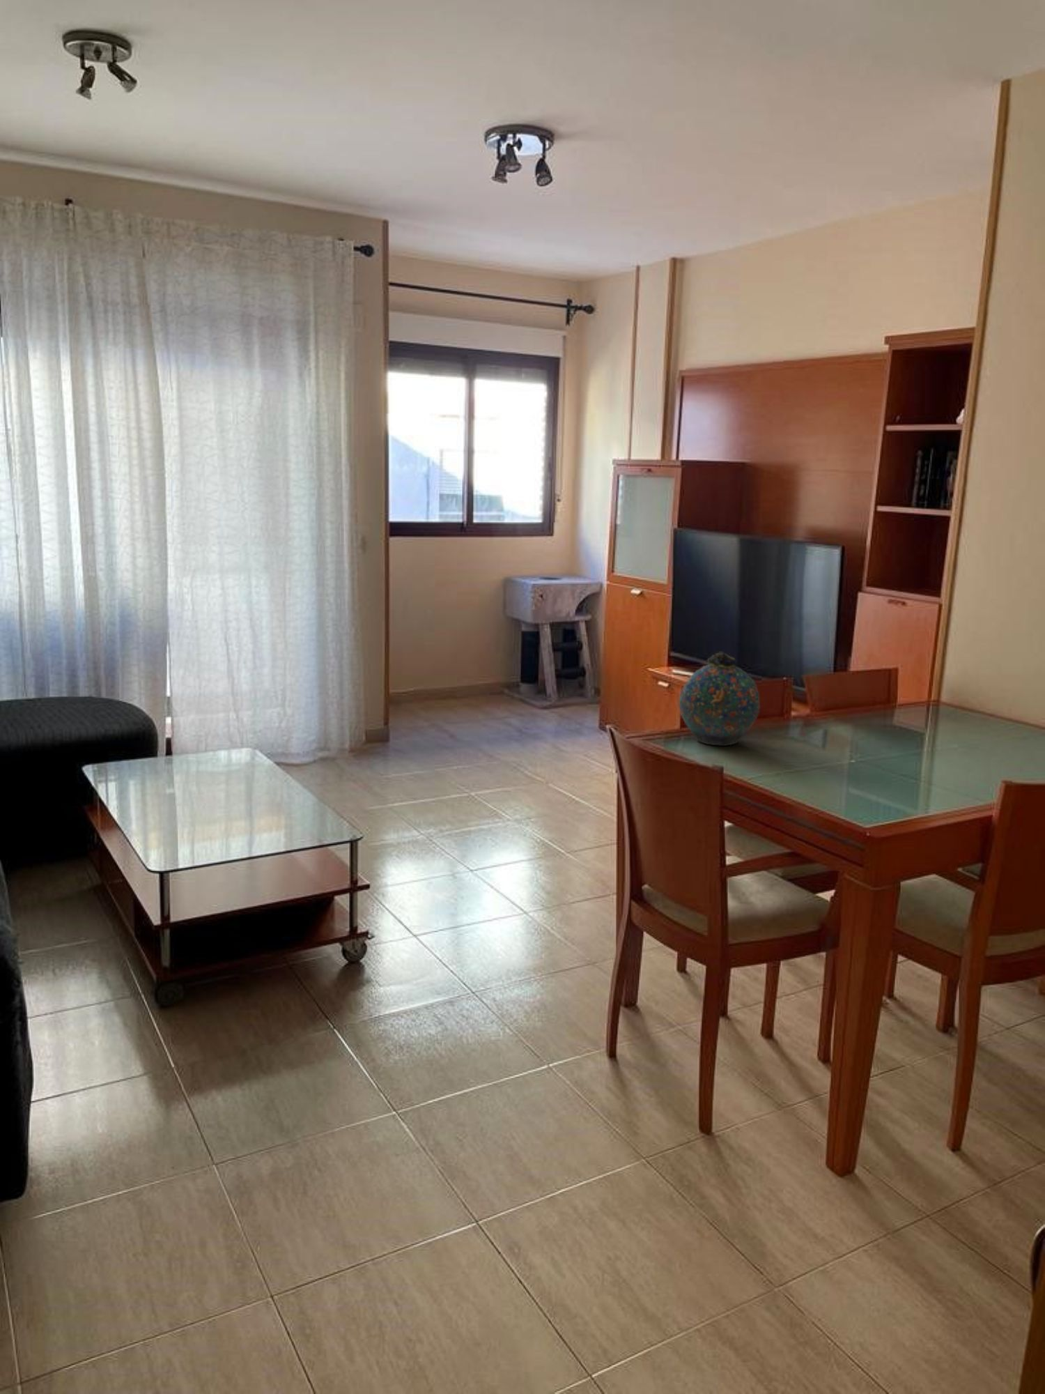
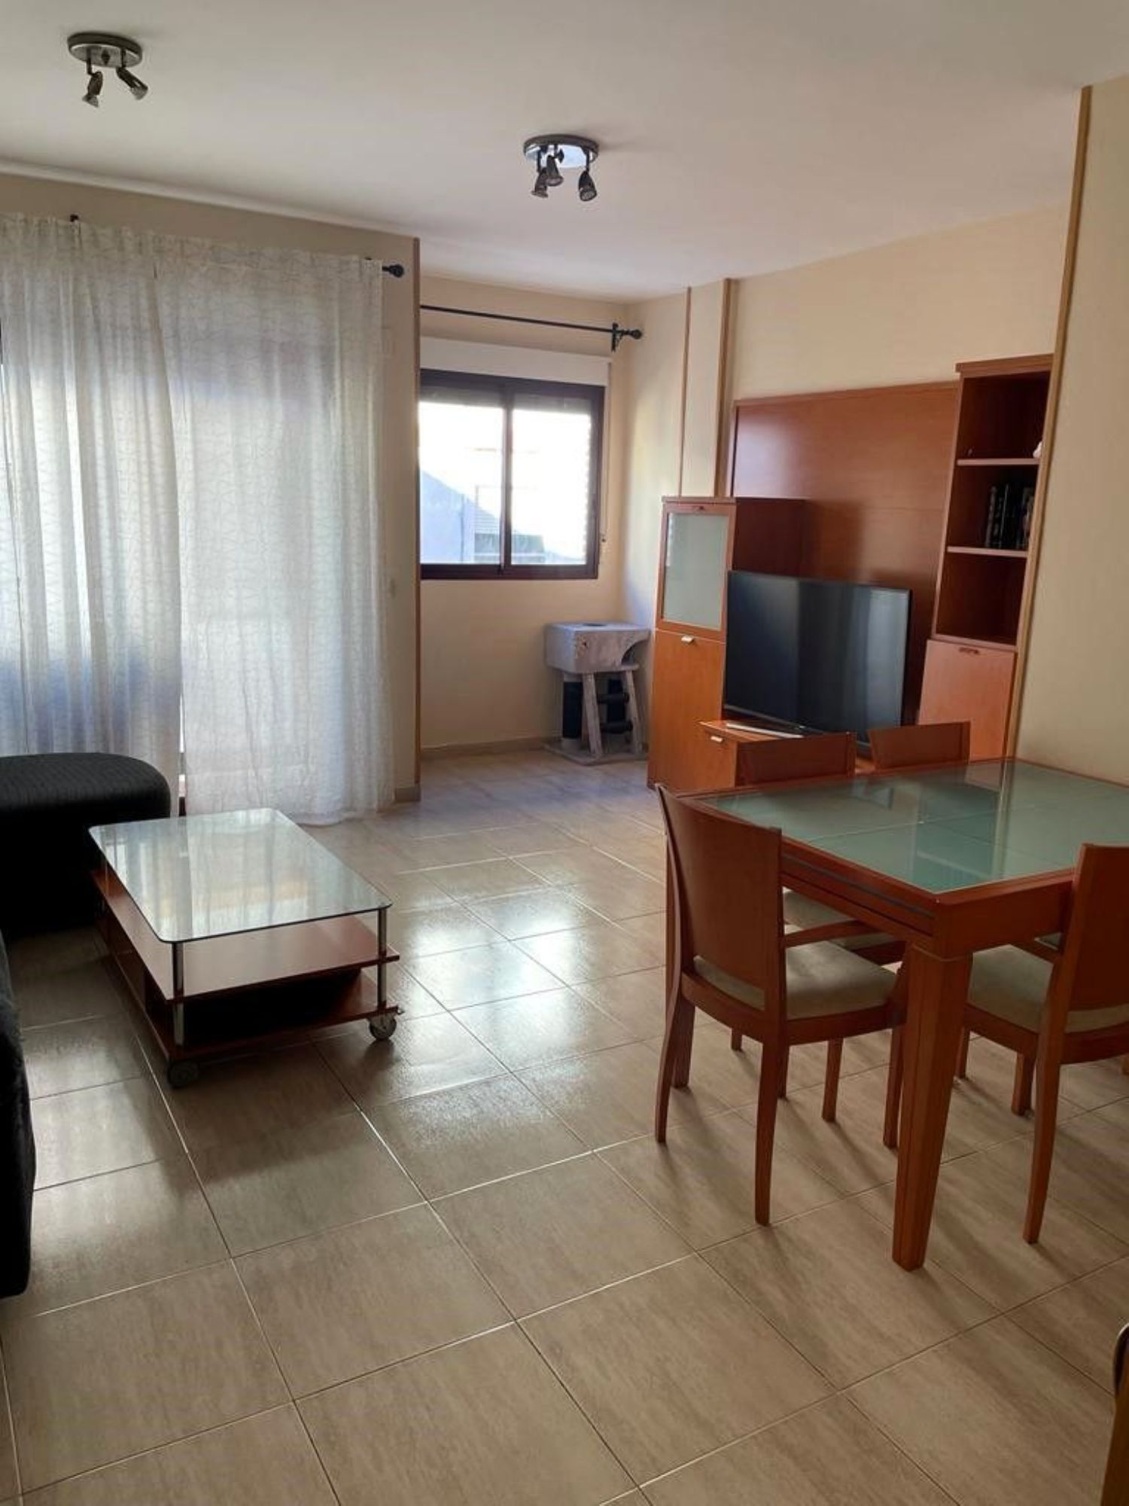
- snuff bottle (720, 695)
